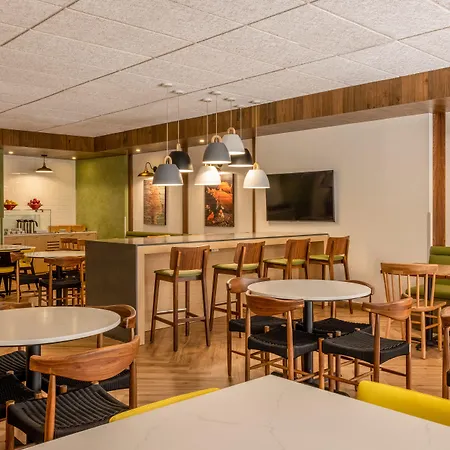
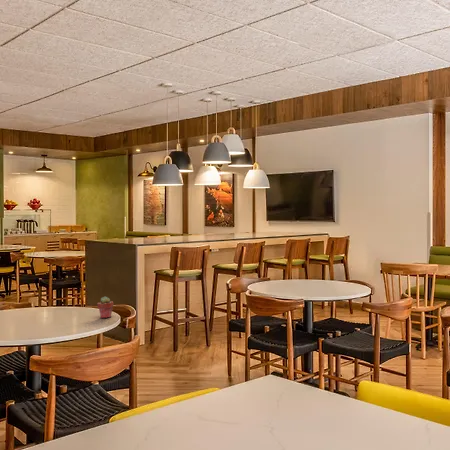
+ potted succulent (105, 306)
